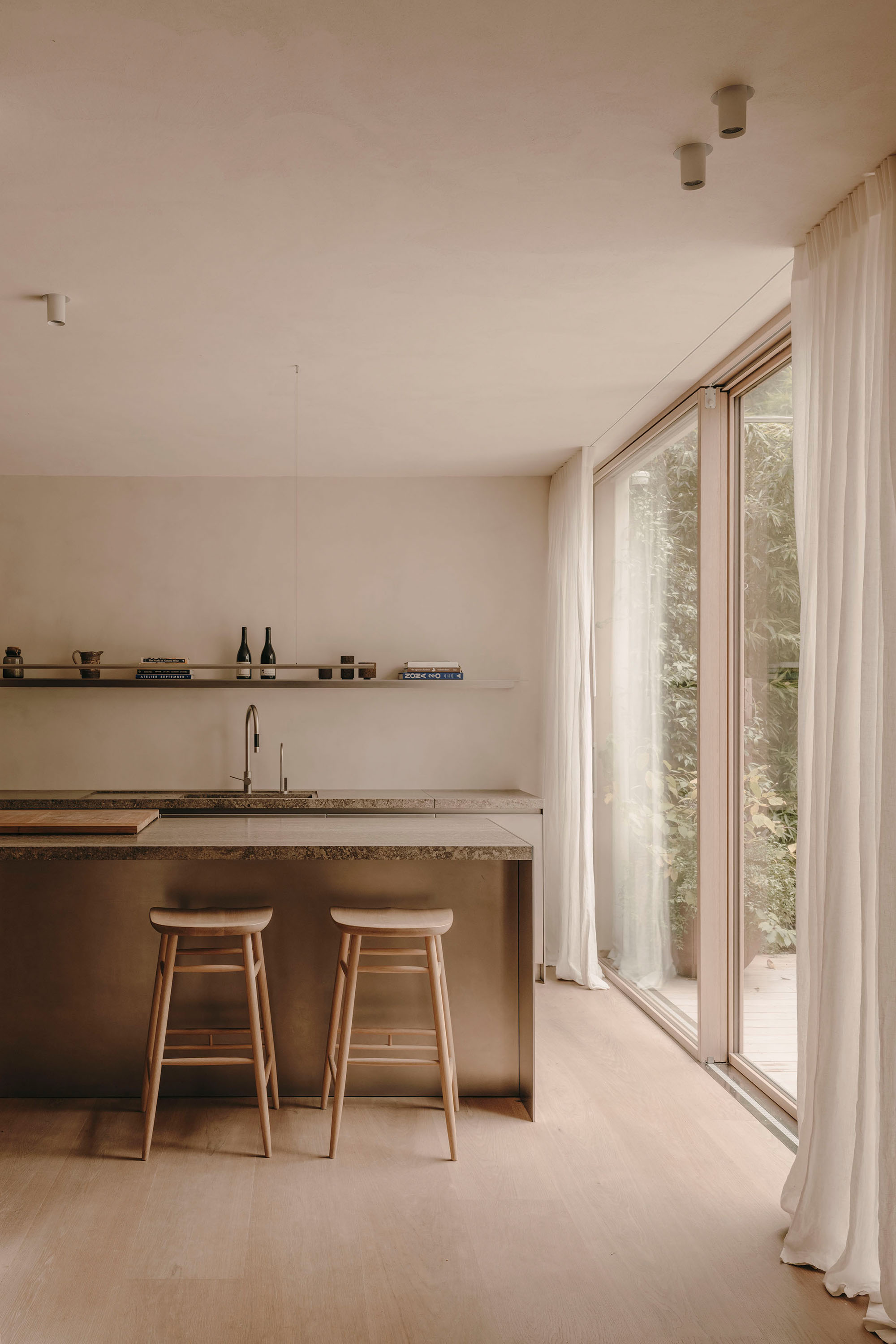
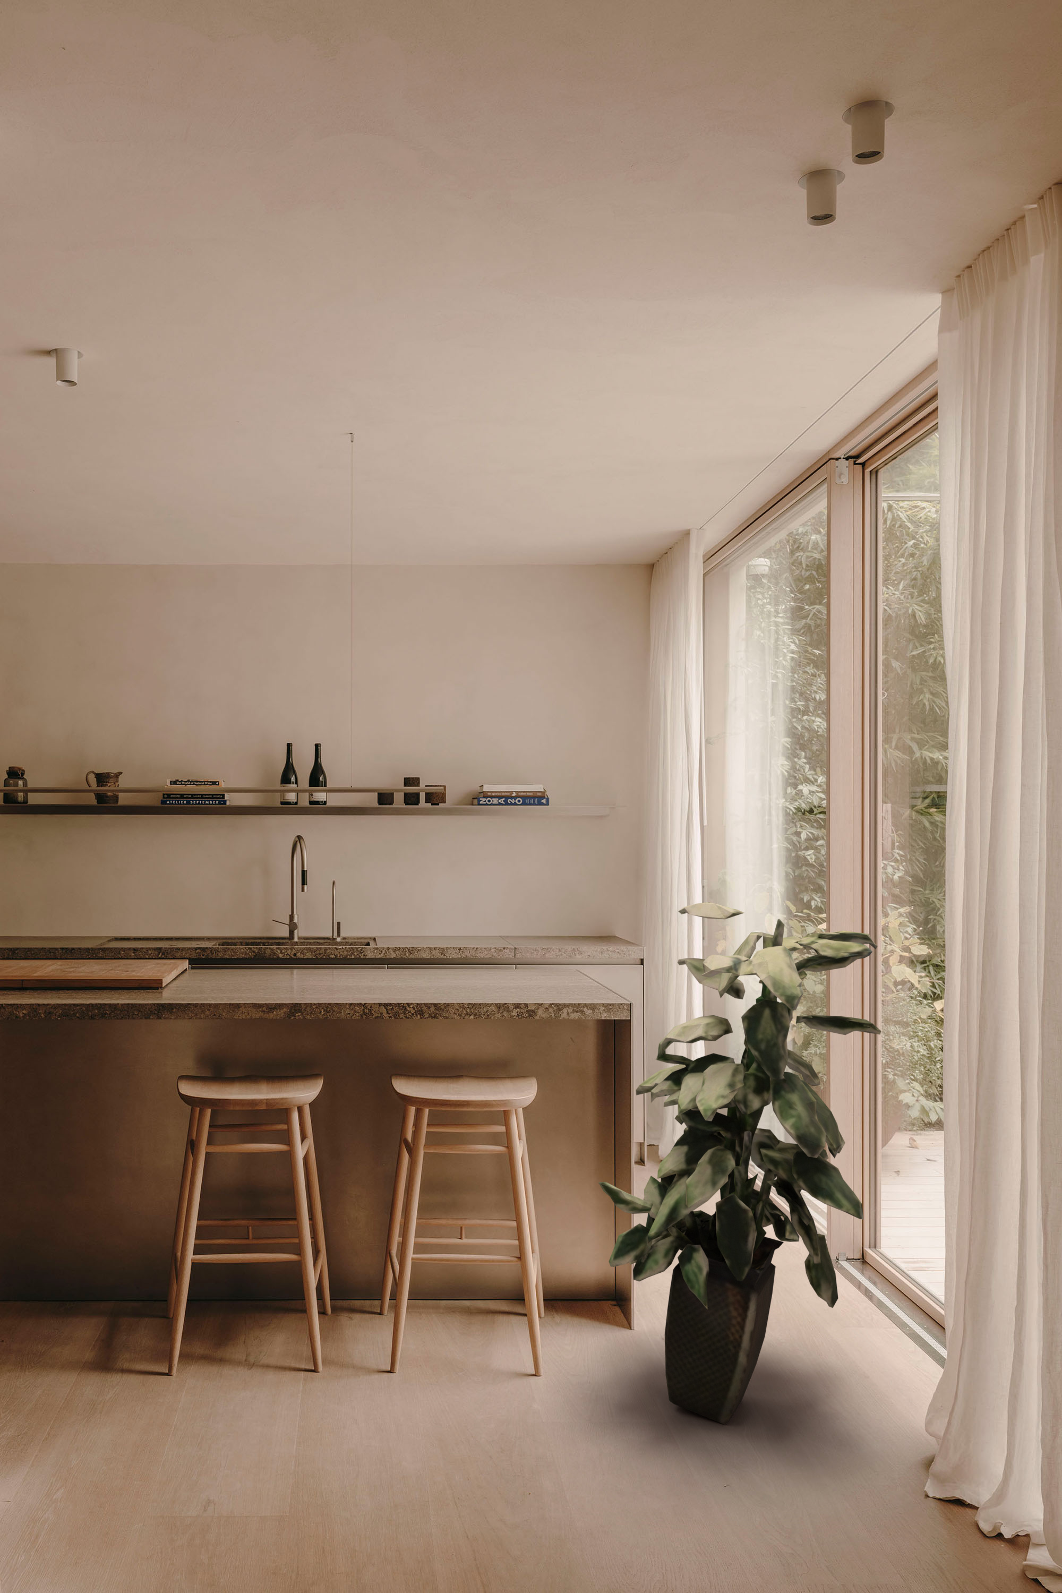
+ indoor plant (737, 1154)
